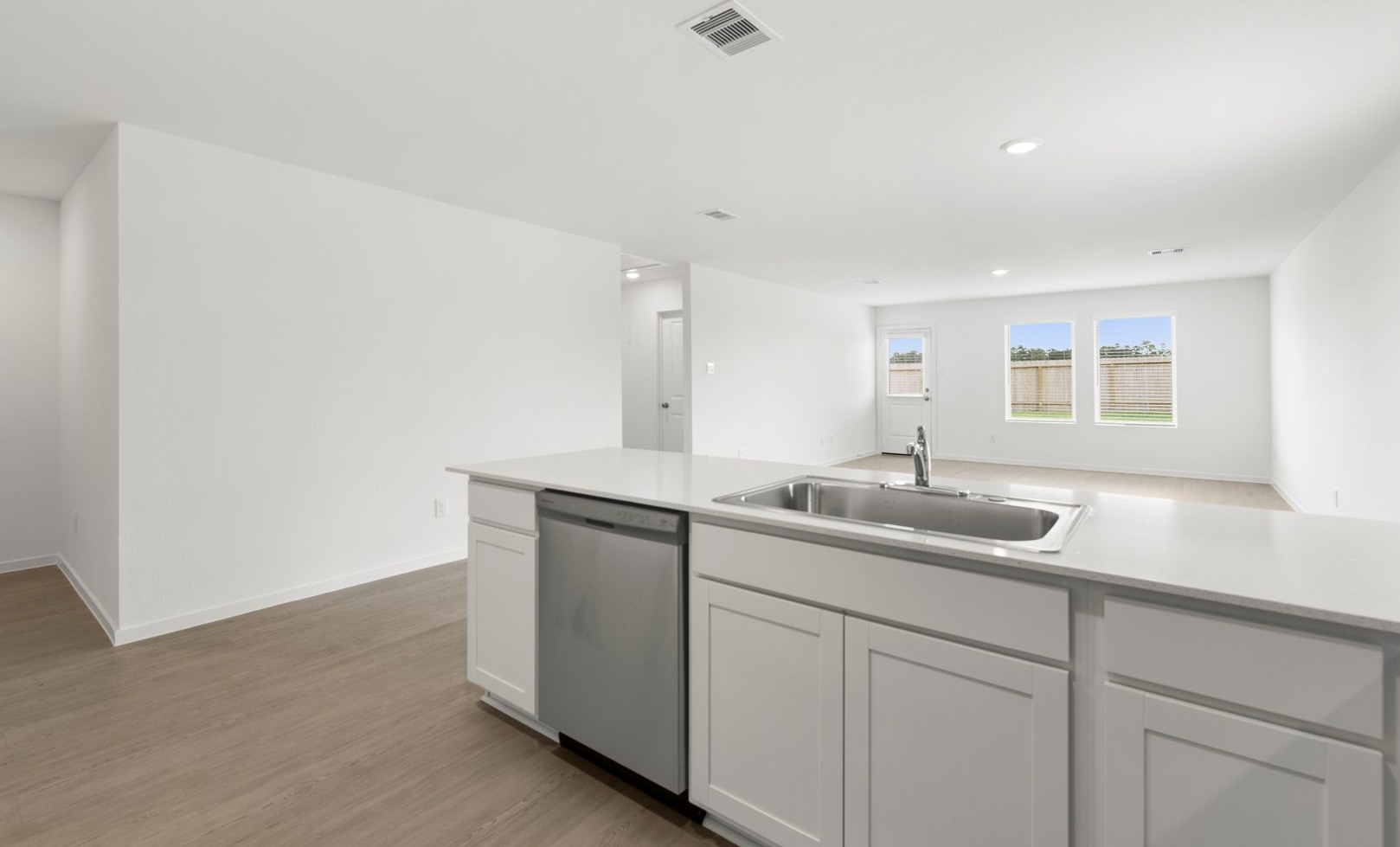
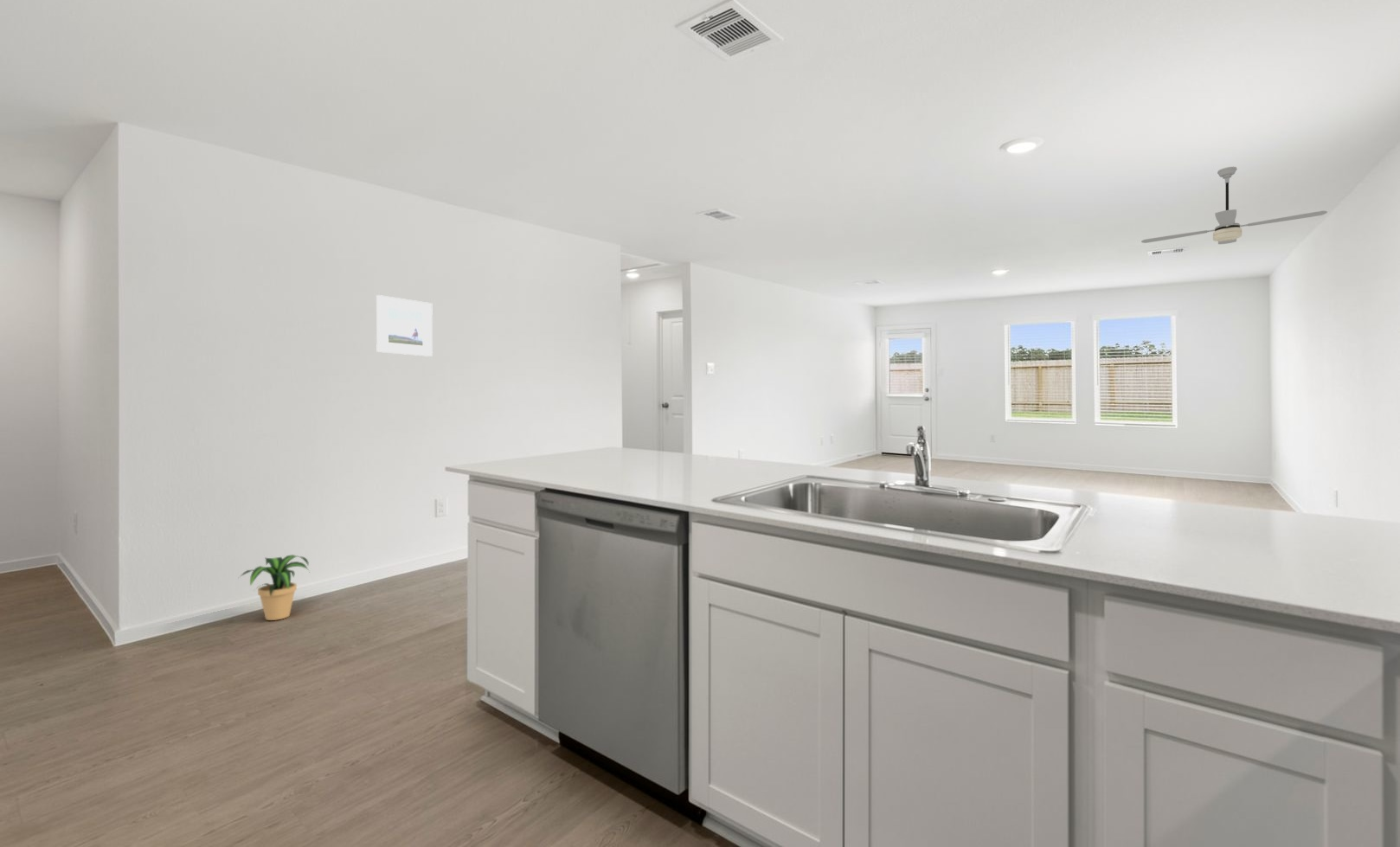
+ potted plant (278, 587)
+ ceiling fan (1227, 204)
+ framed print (405, 326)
